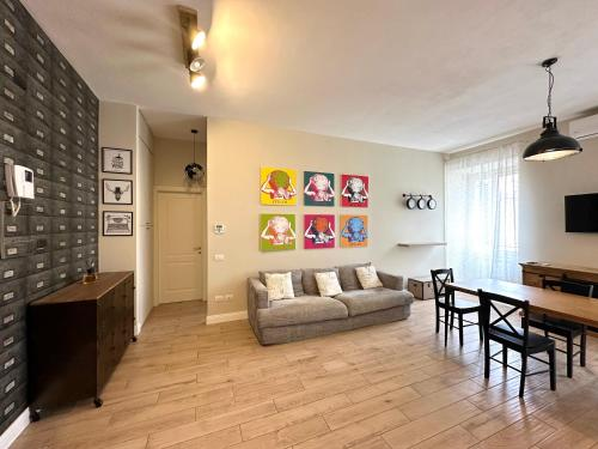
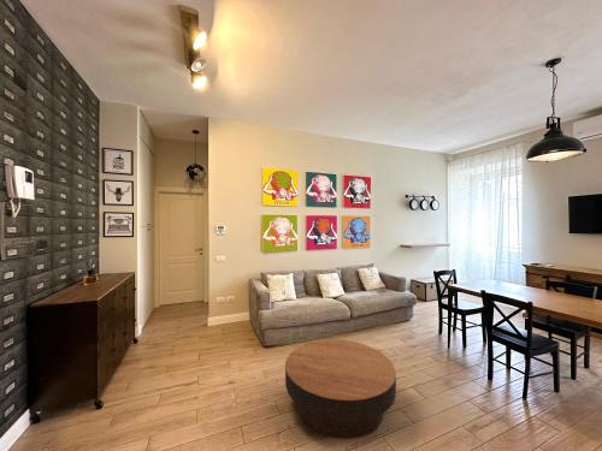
+ coffee table (338, 382)
